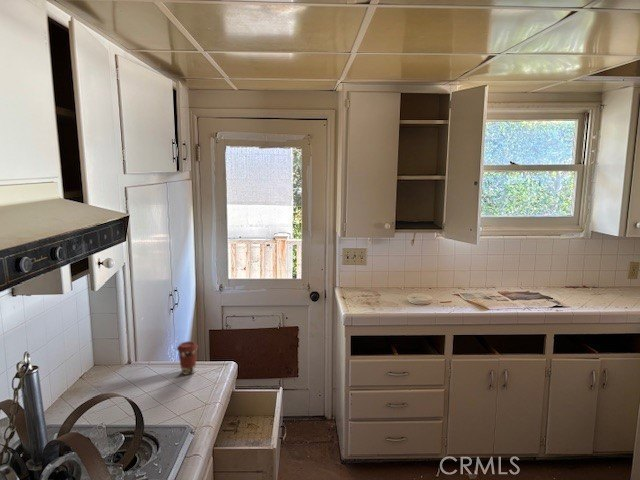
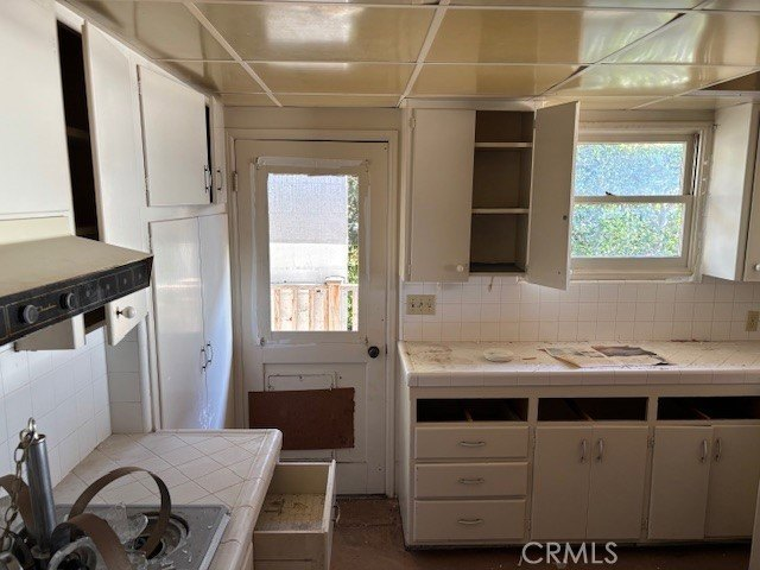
- coffee cup (187, 358)
